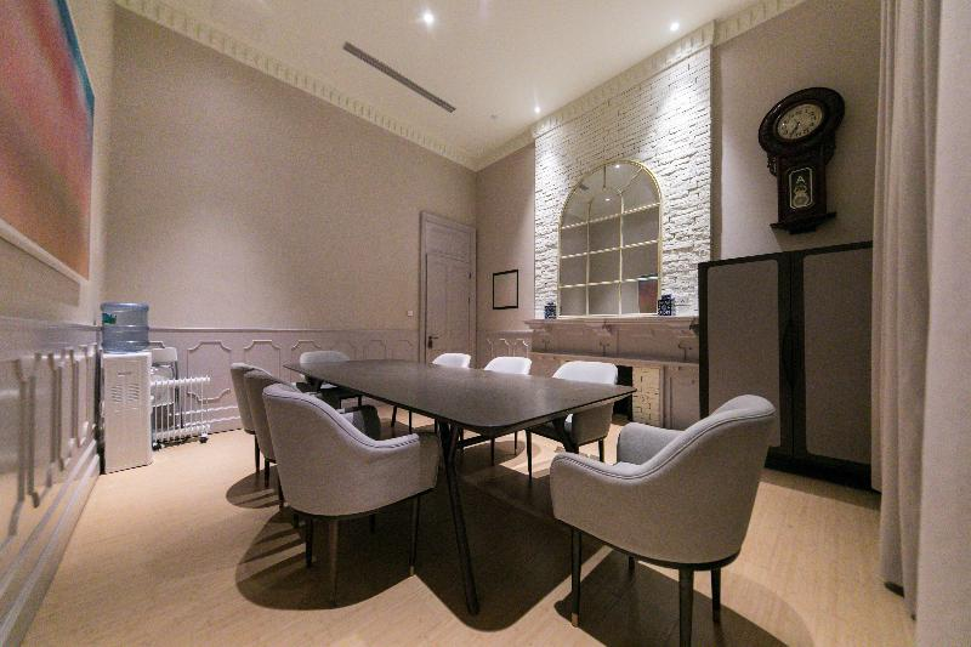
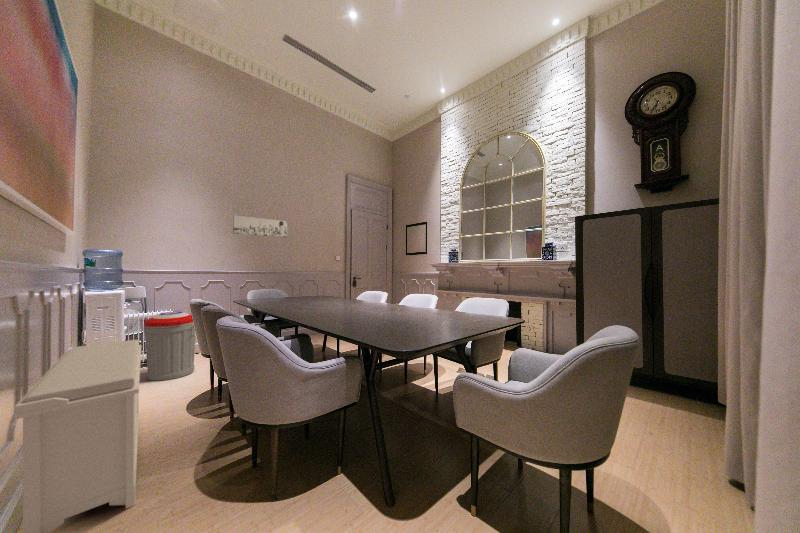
+ bench (97, 414)
+ trash can (171, 343)
+ wall art (261, 227)
